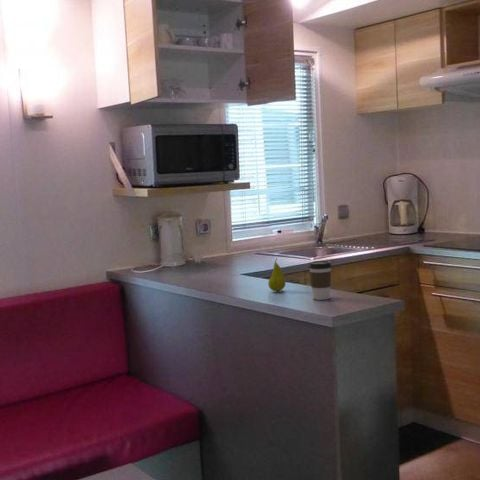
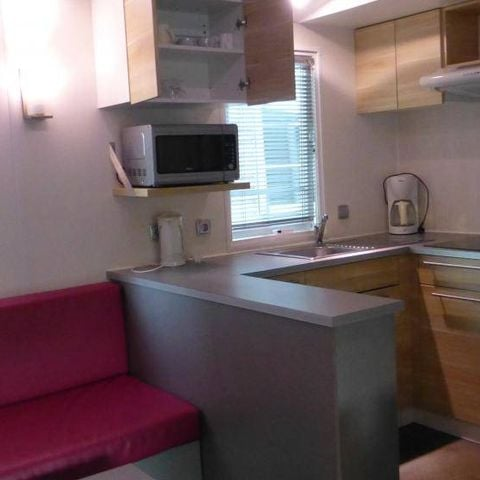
- fruit (276, 274)
- coffee cup (320, 280)
